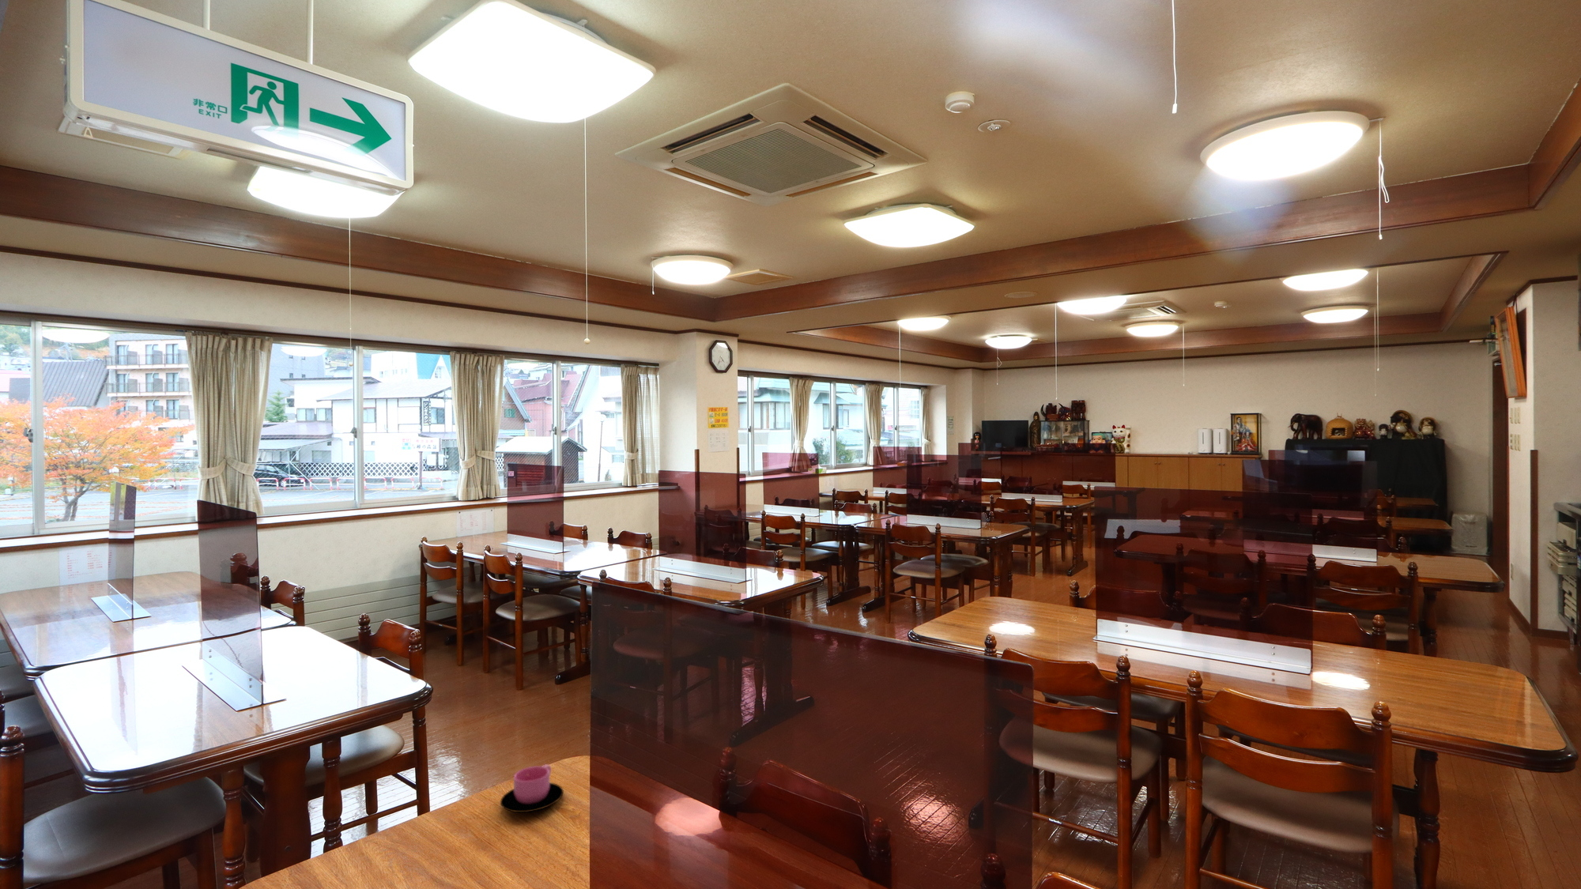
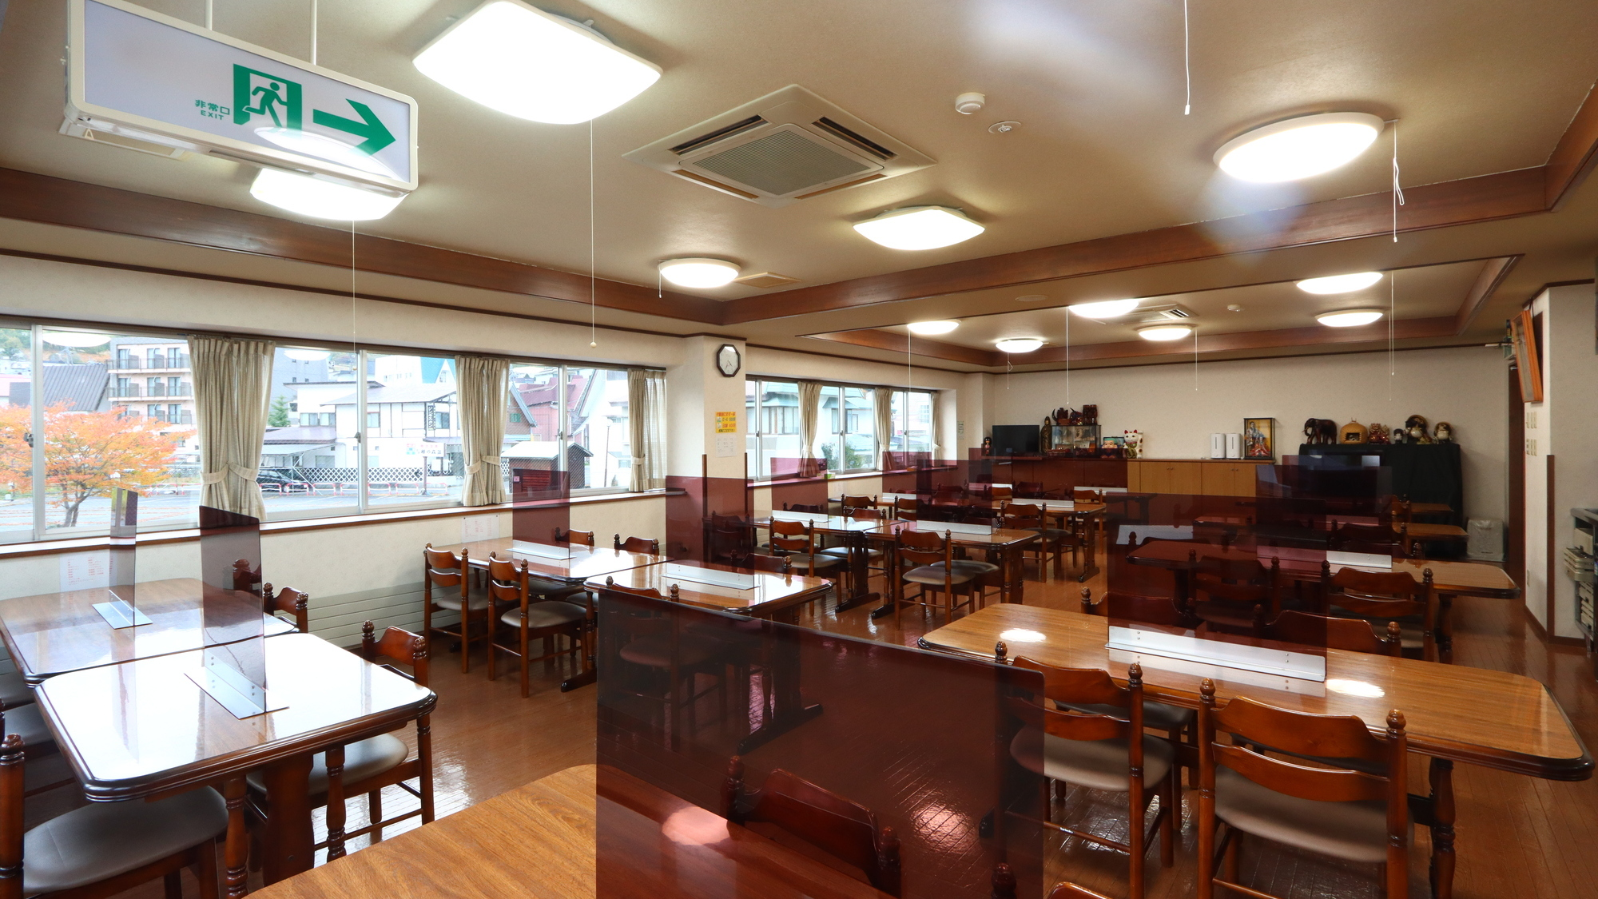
- cup (532, 789)
